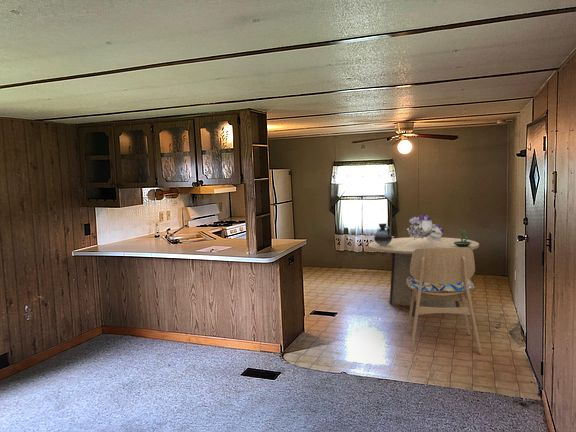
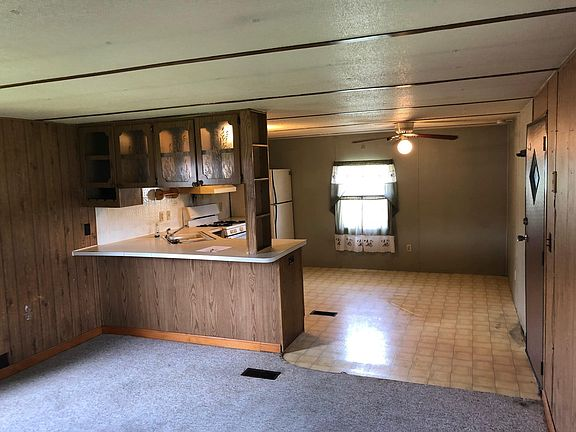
- bouquet (423, 230)
- ceramic jug (382, 234)
- dining table (412, 276)
- terrarium (462, 231)
- dining chair (440, 293)
